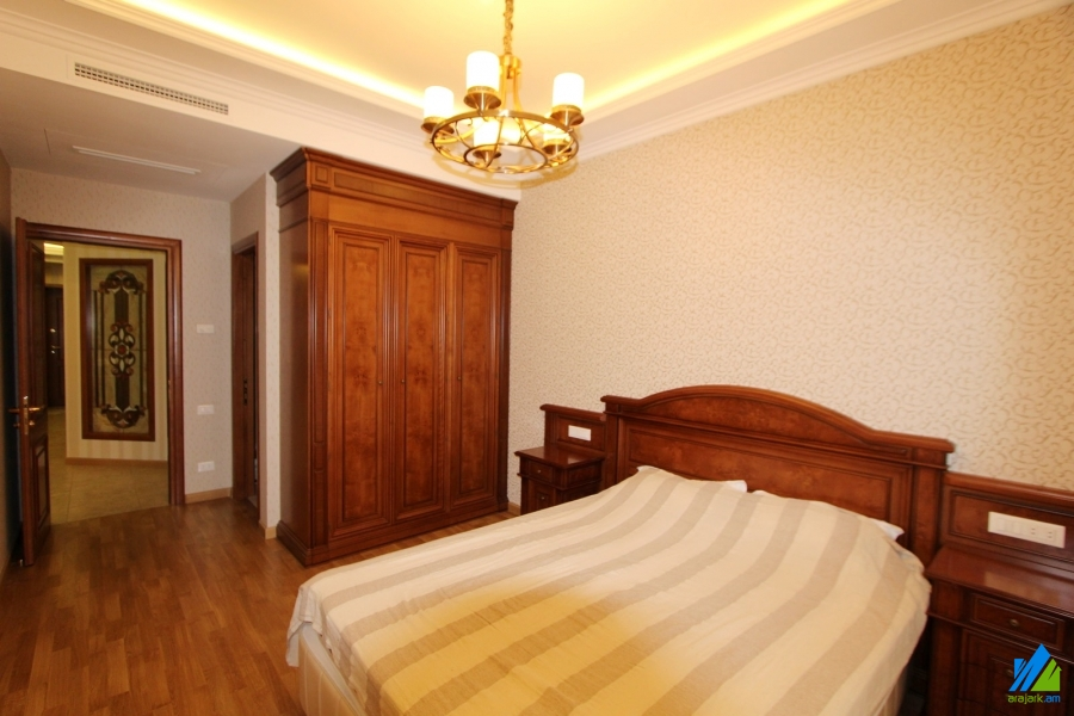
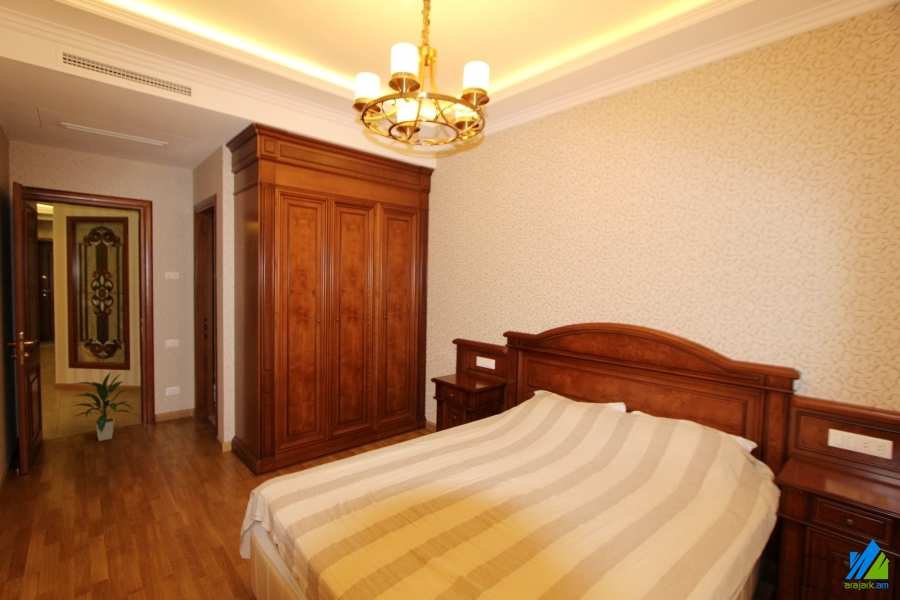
+ indoor plant (101, 405)
